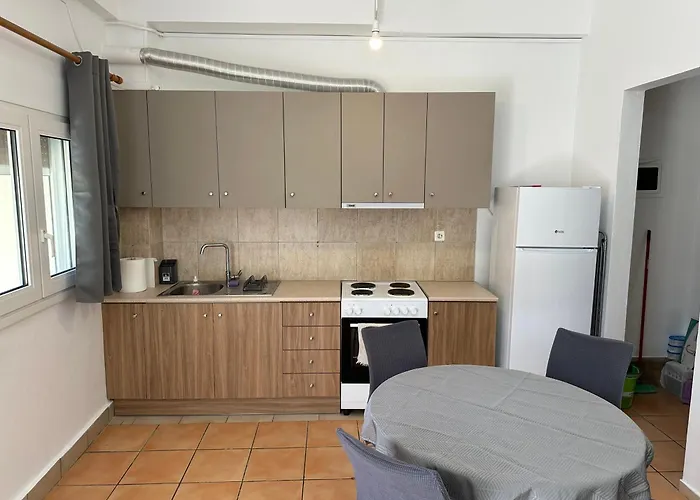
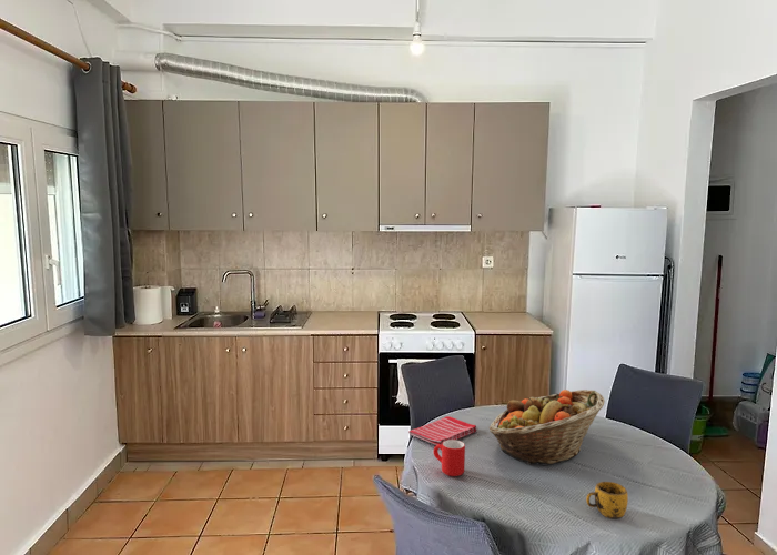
+ dish towel (443, 430)
+ mug (606, 500)
+ mug (447, 456)
+ fruit basket (546, 421)
